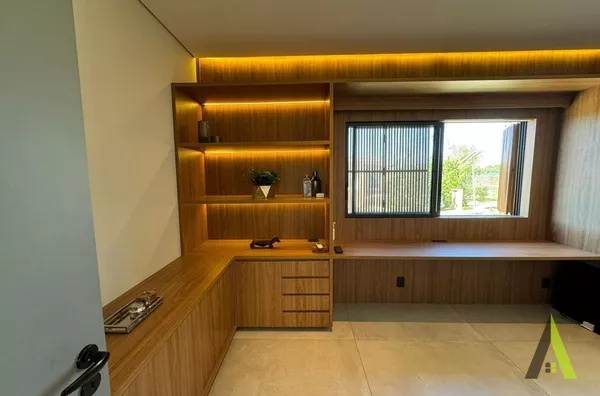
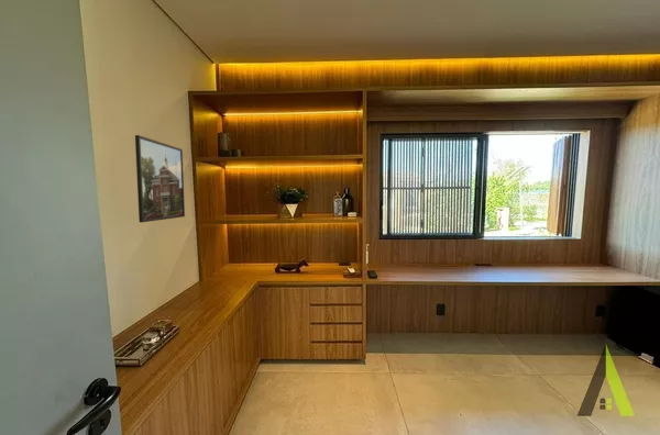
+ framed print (163, 181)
